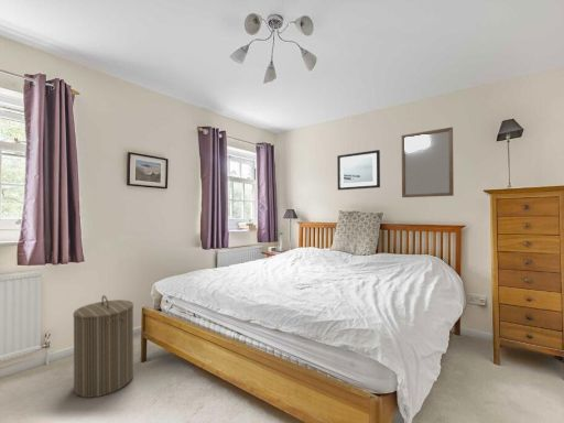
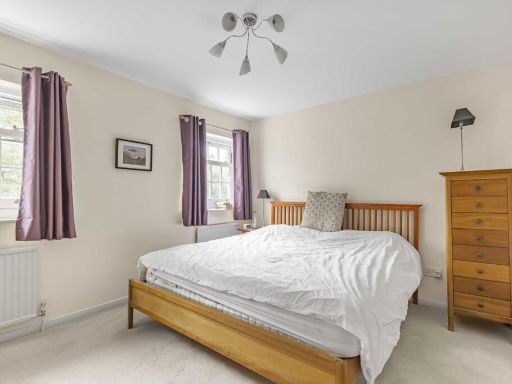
- laundry hamper (105, 338)
- home mirror (426, 164)
- wall art (357, 171)
